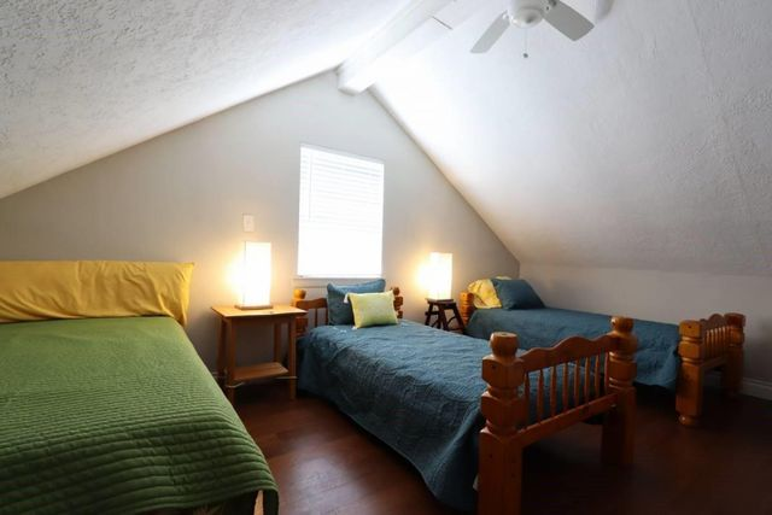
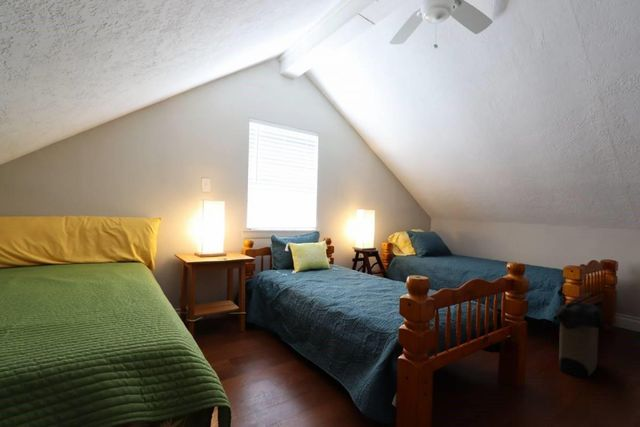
+ laundry hamper (577, 327)
